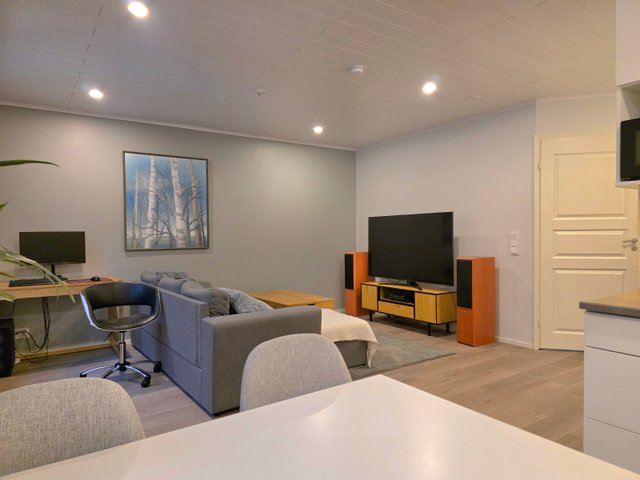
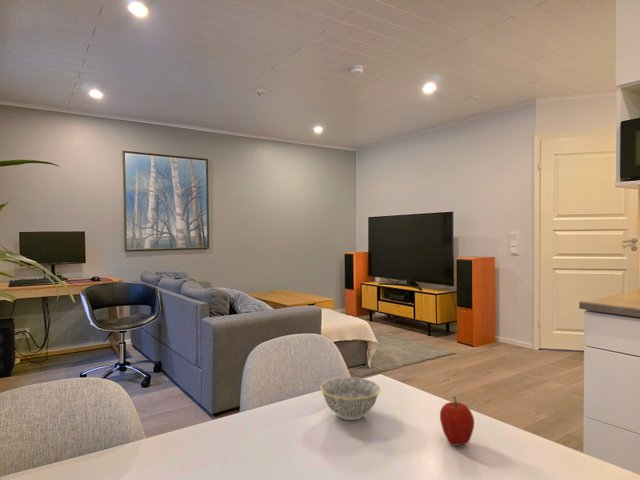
+ fruit (456, 421)
+ bowl (350, 400)
